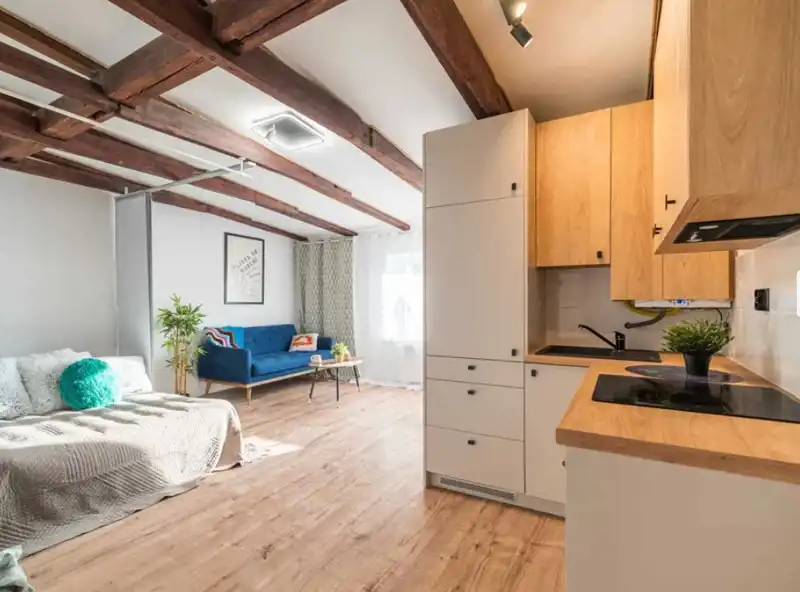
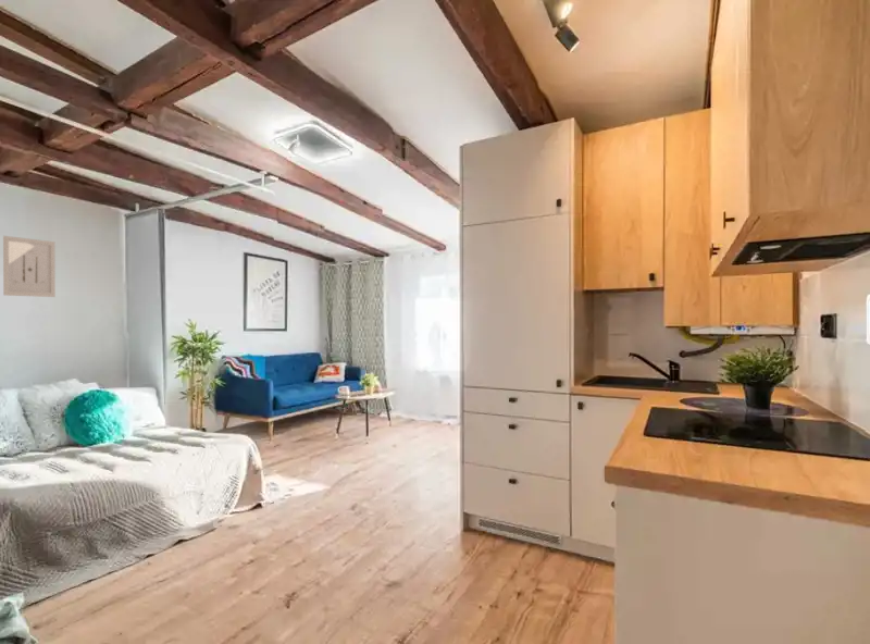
+ wall art (29, 267)
